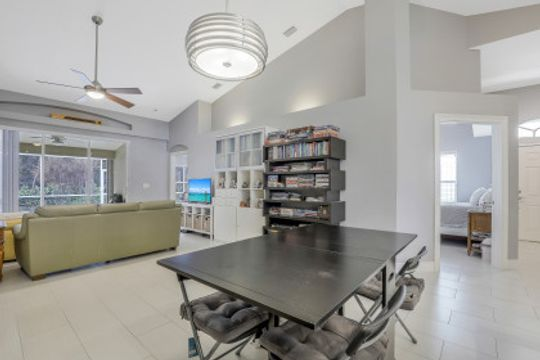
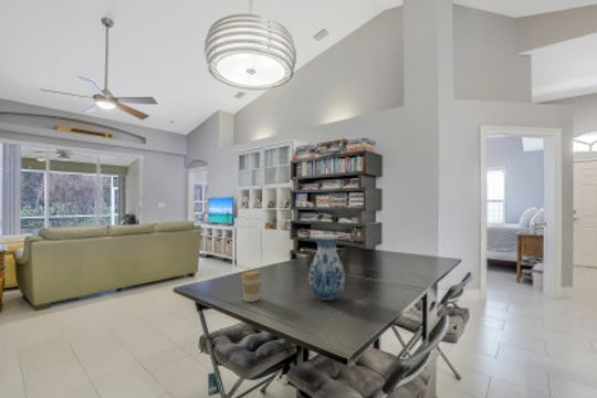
+ coffee cup (251, 284)
+ vase (326, 266)
